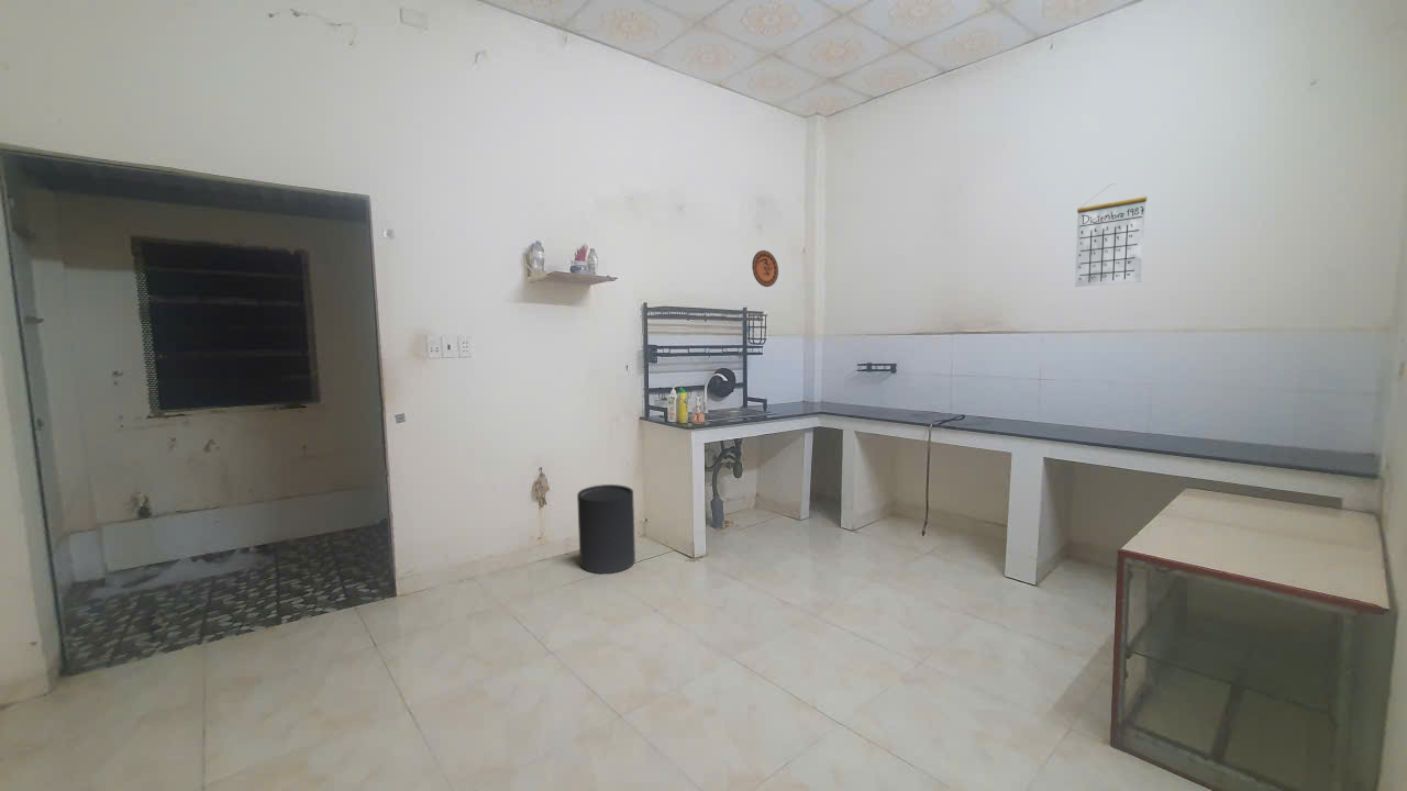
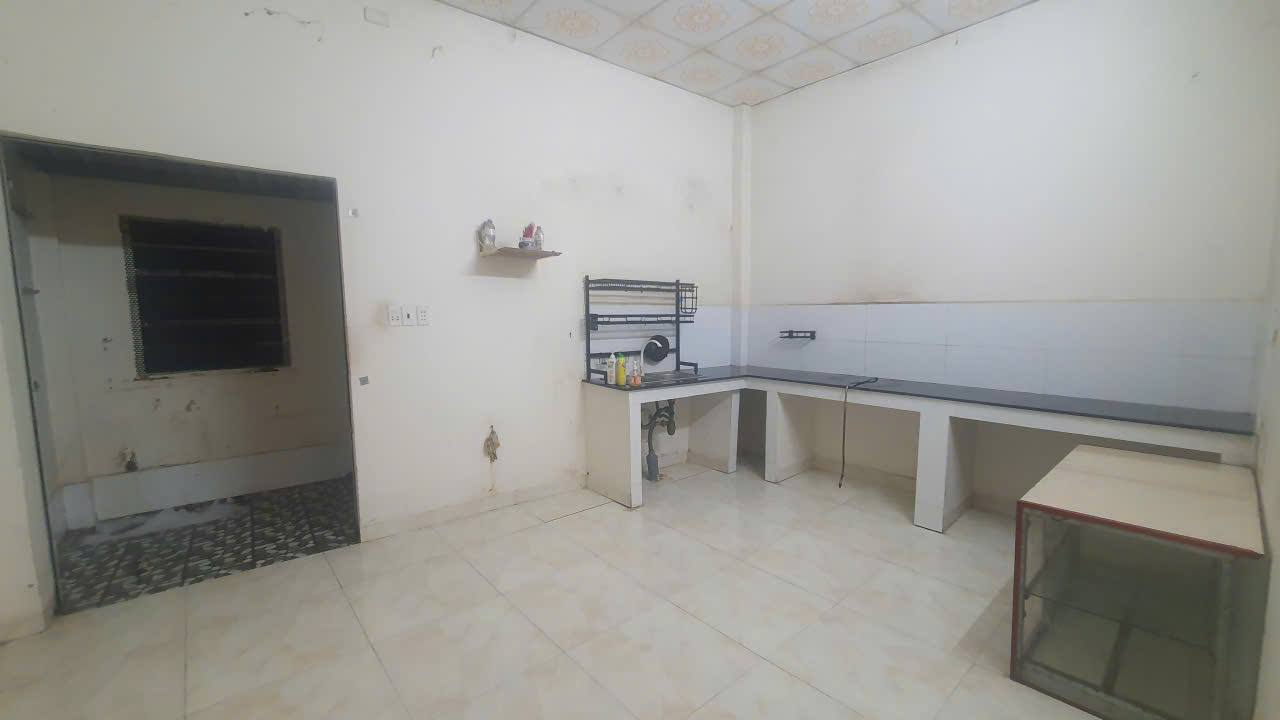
- calendar (1109, 234)
- decorative plate (765, 268)
- trash can (607, 526)
